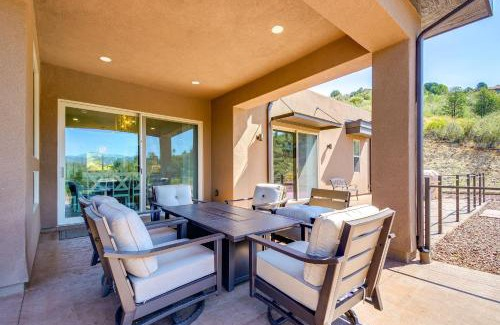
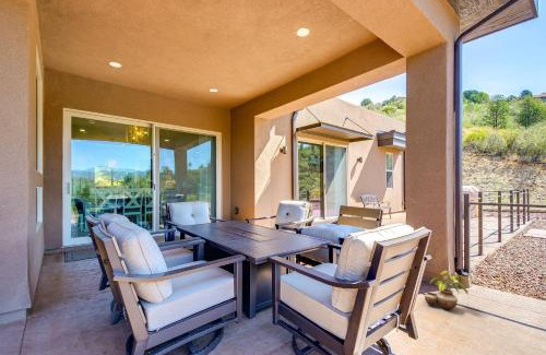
+ potted plant (446, 289)
